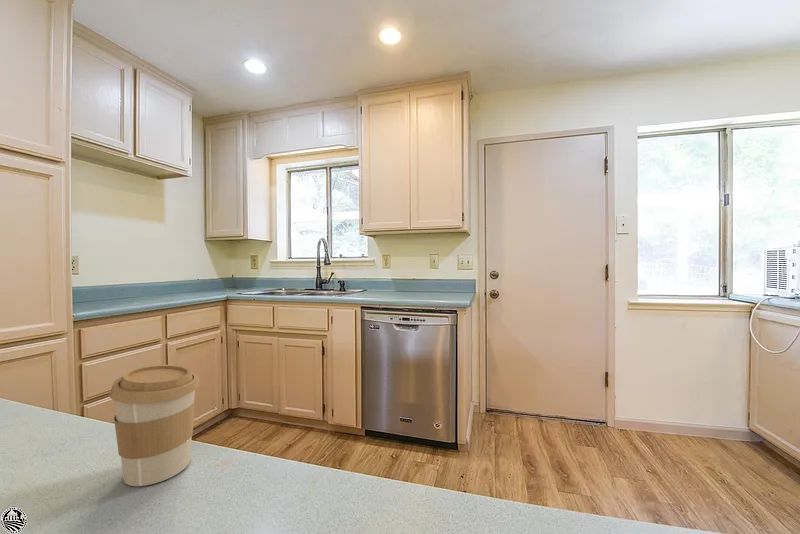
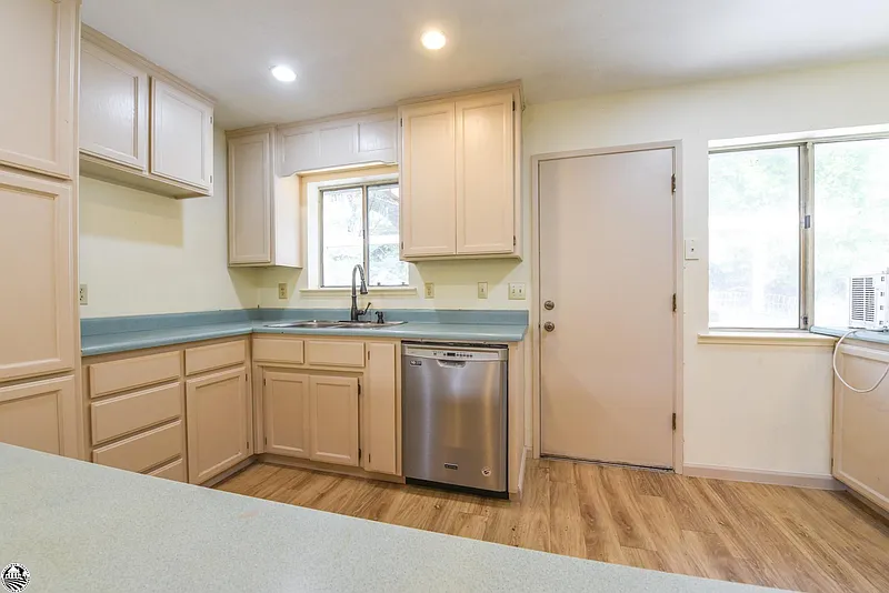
- coffee cup (157, 418)
